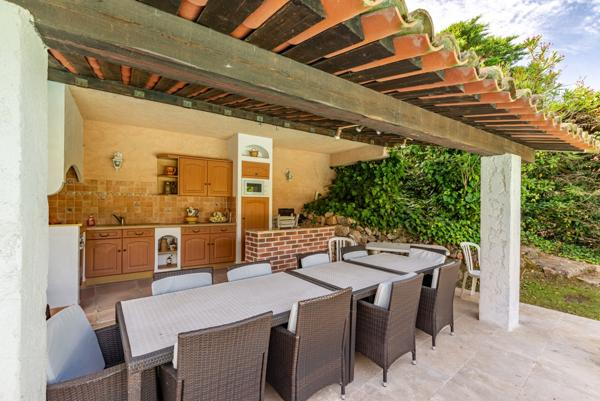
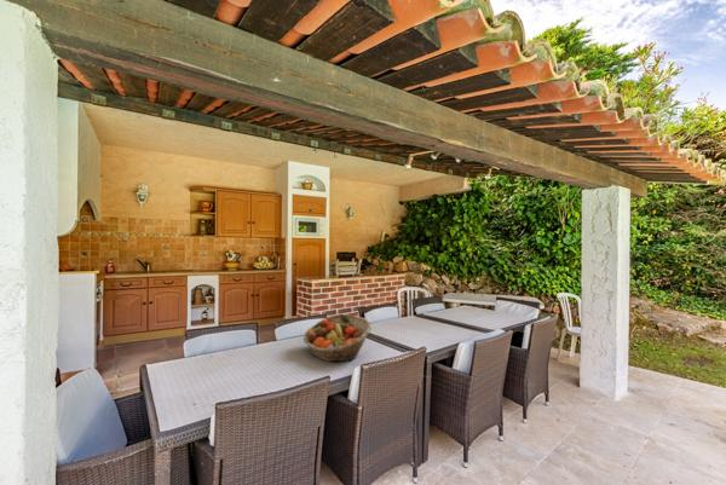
+ fruit basket (336, 336)
